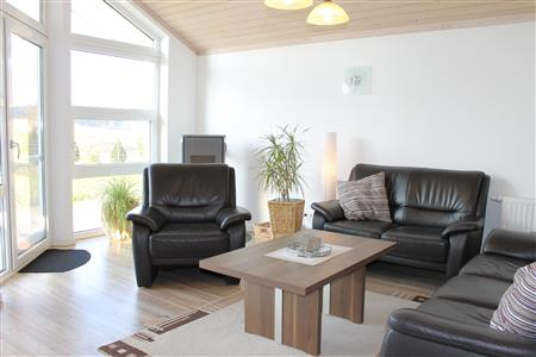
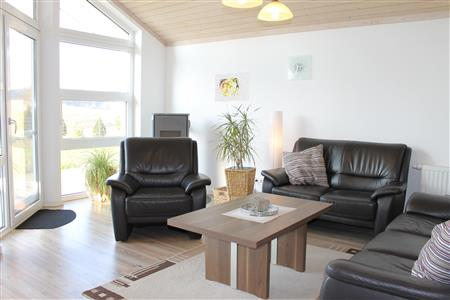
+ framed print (231, 87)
